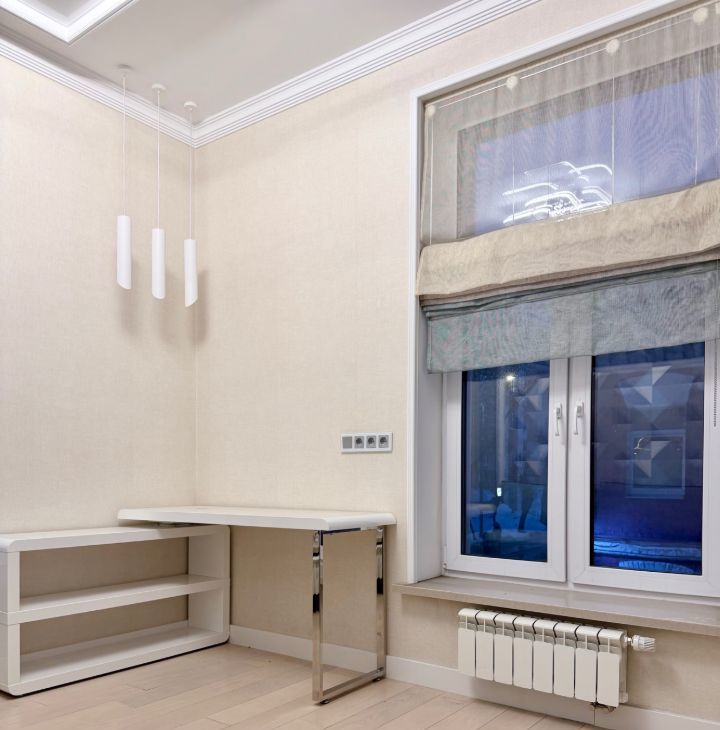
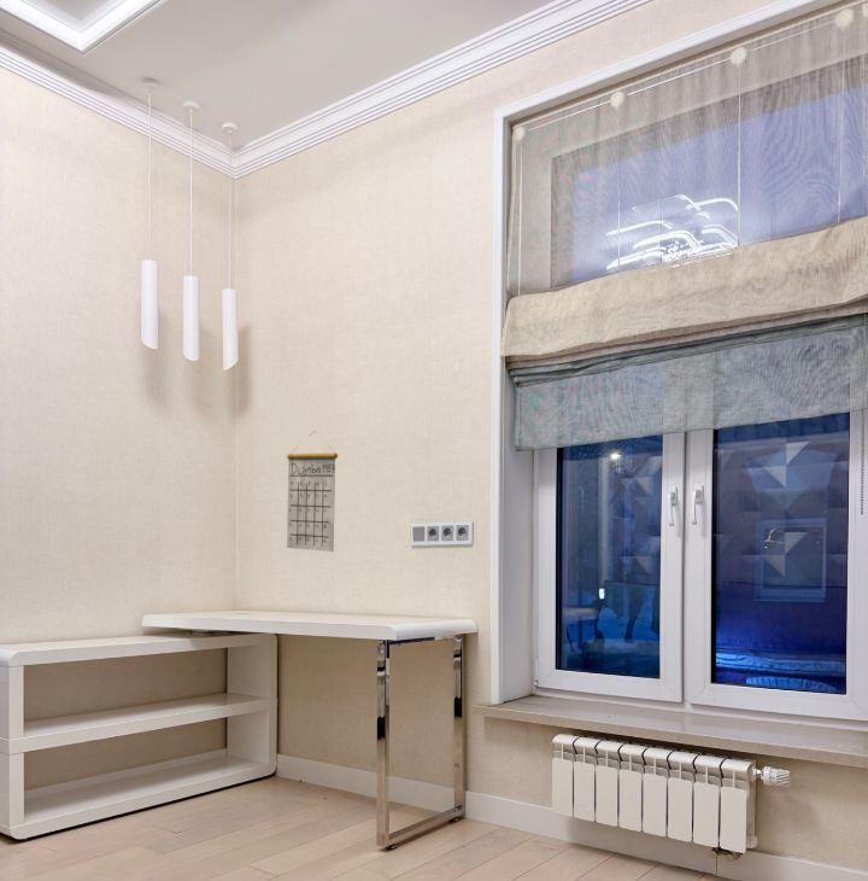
+ calendar (311, 490)
